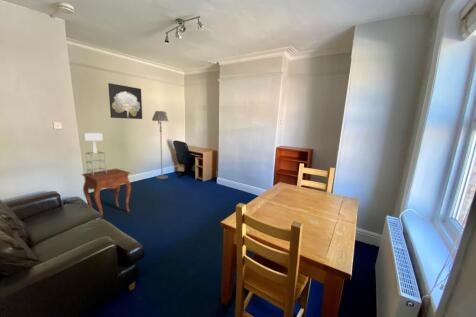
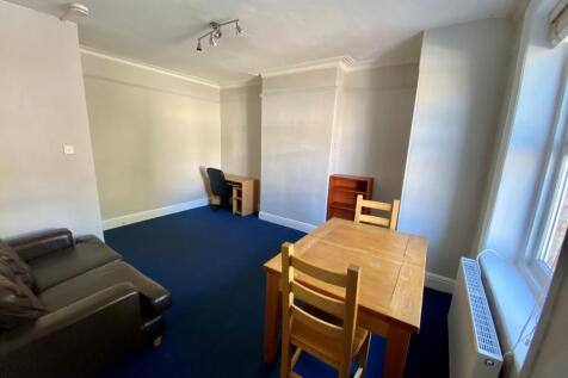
- wall art (126, 102)
- side table (108, 188)
- table lamp (95, 154)
- floor lamp (161, 145)
